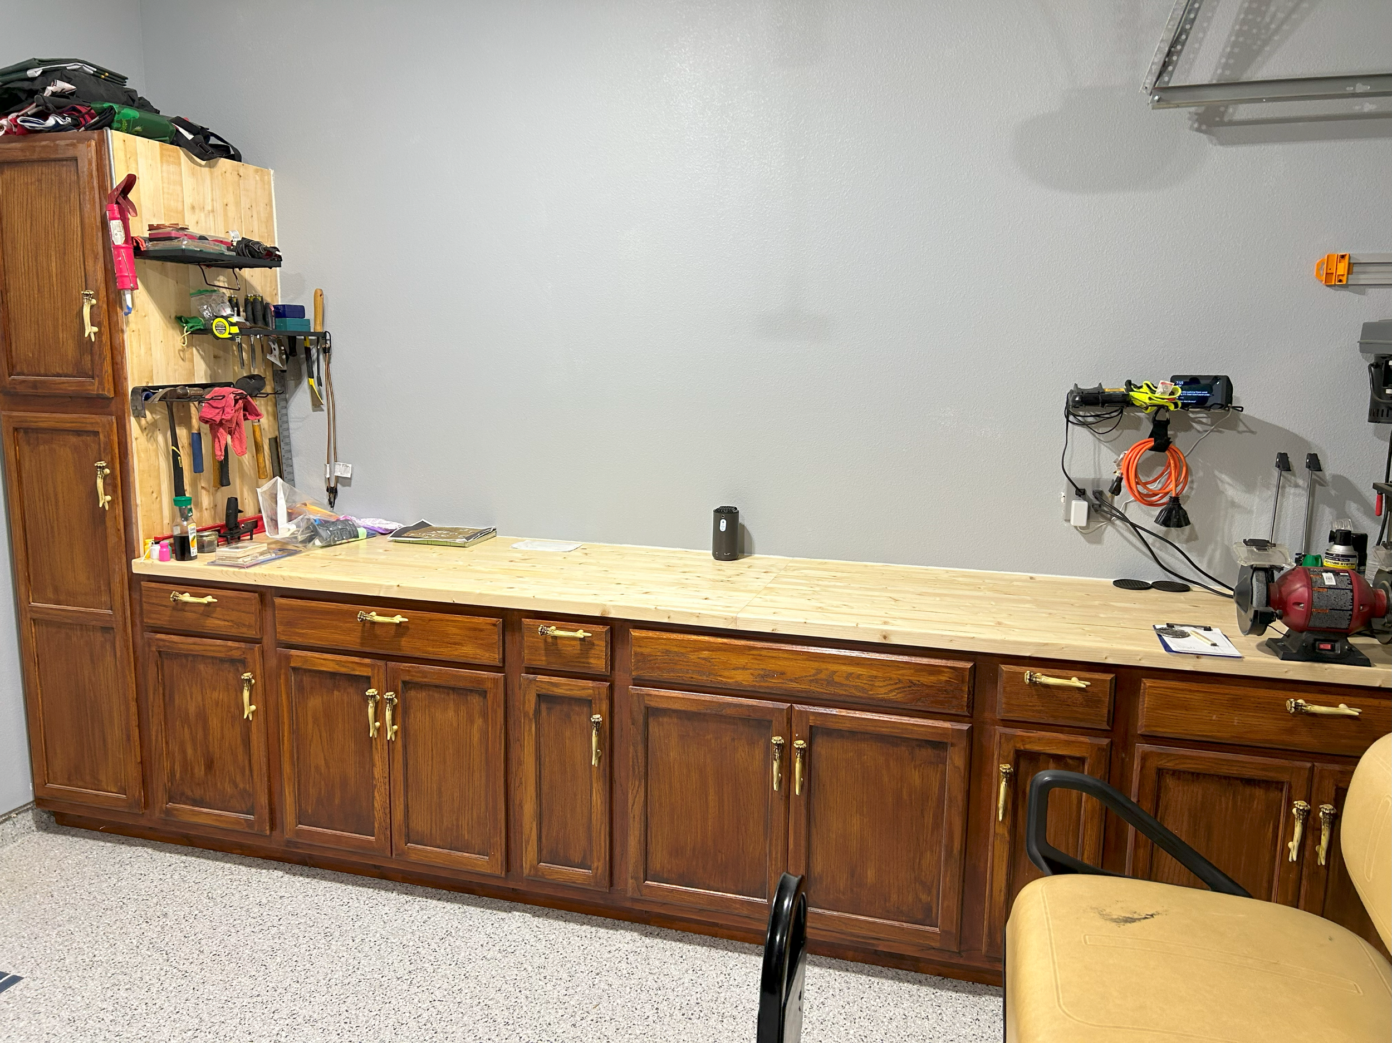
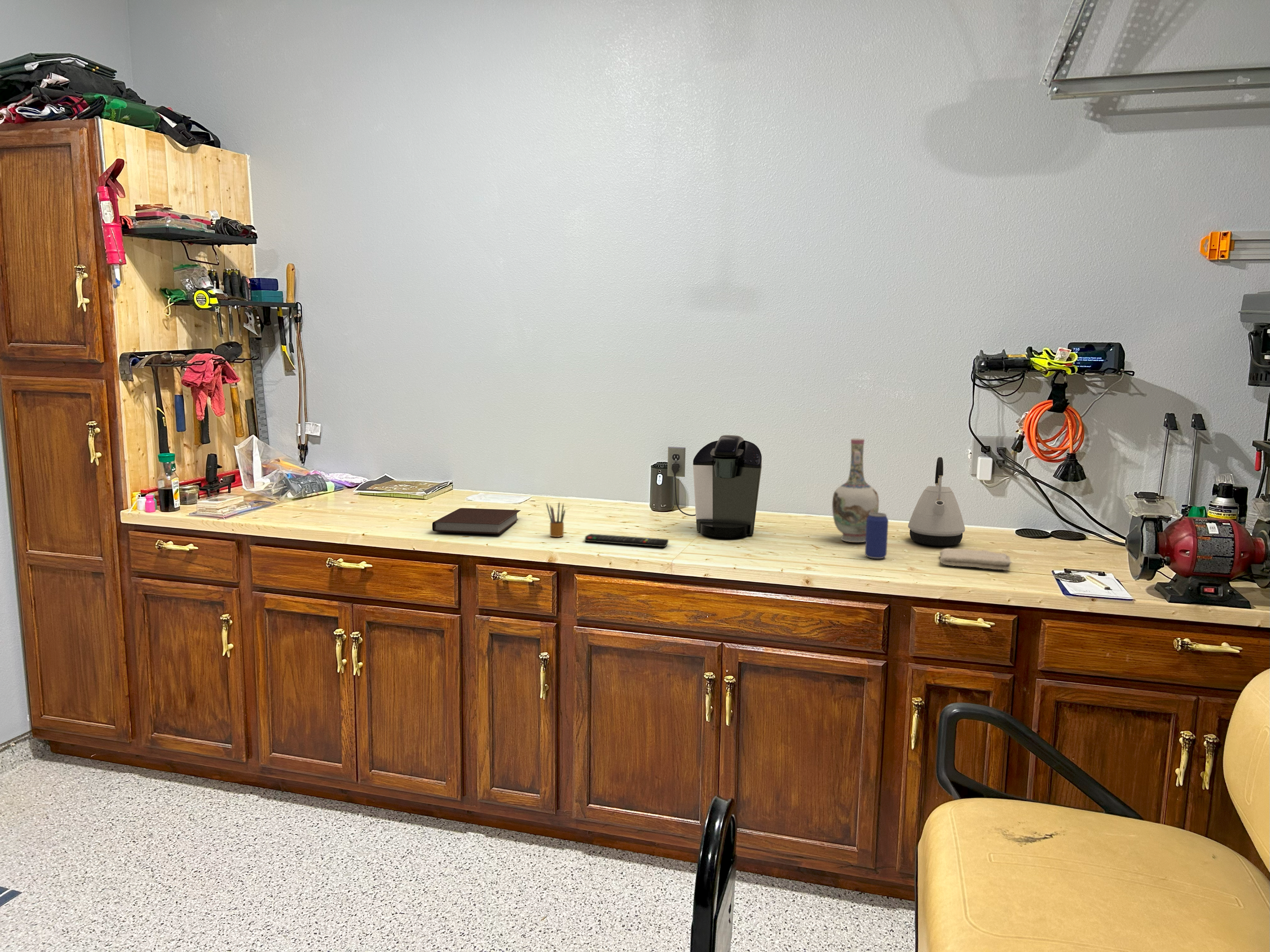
+ notebook (478, 520)
+ vase (856, 490)
+ remote control (625, 540)
+ coffee maker (710, 482)
+ washcloth (975, 558)
+ pencil box (557, 518)
+ beverage can (876, 535)
+ kettle (938, 500)
